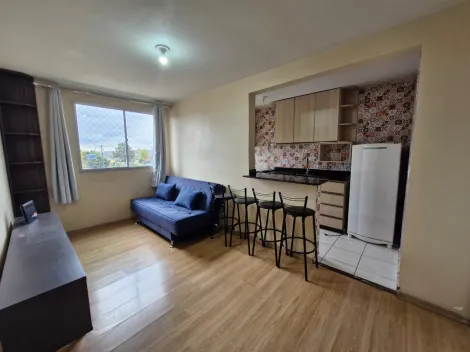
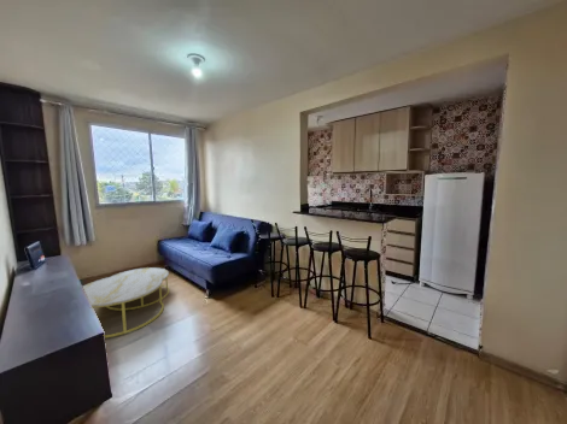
+ coffee table (129, 292)
